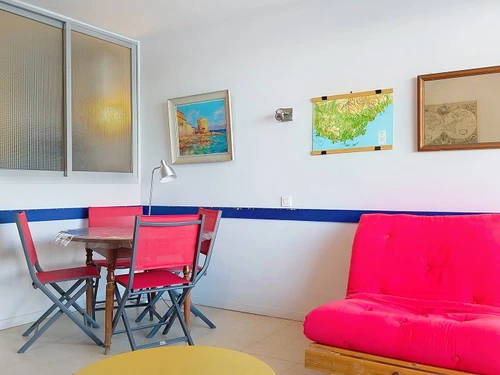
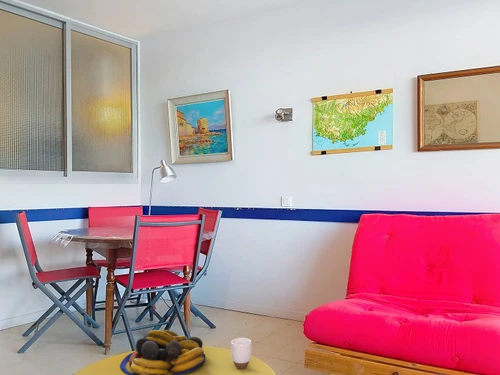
+ mug (240, 352)
+ fruit bowl (163, 346)
